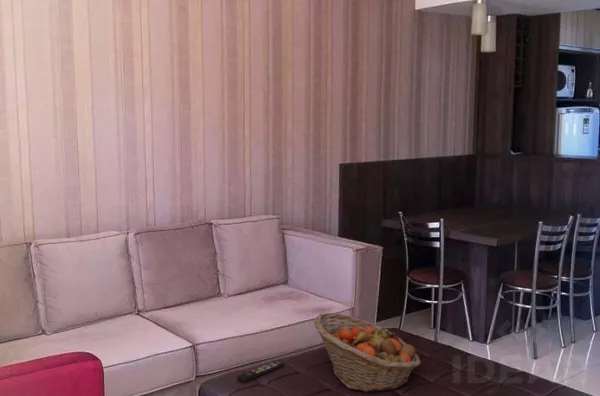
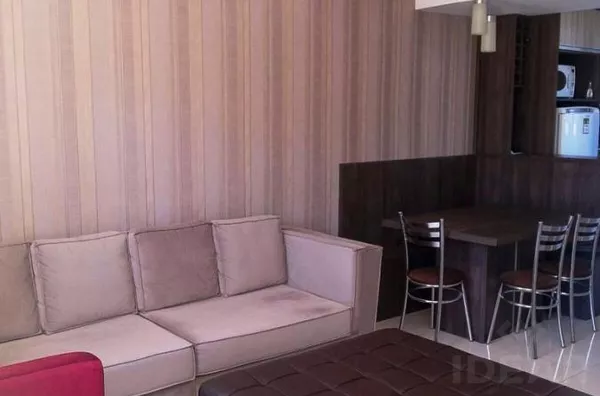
- remote control (261, 370)
- fruit basket (365, 348)
